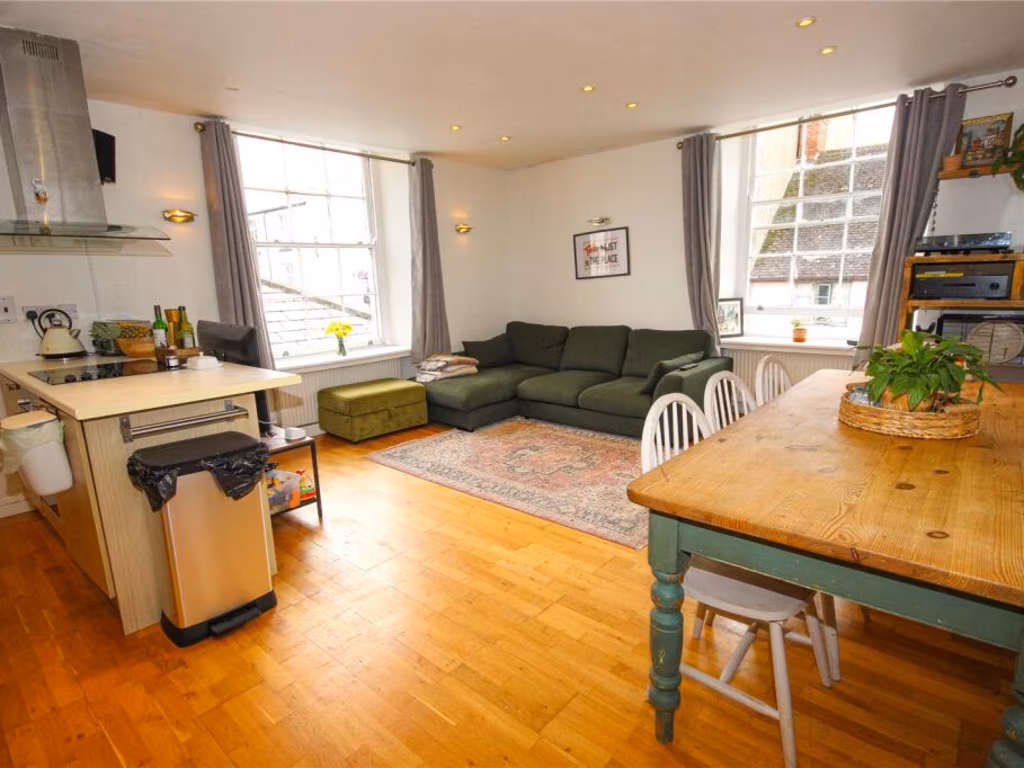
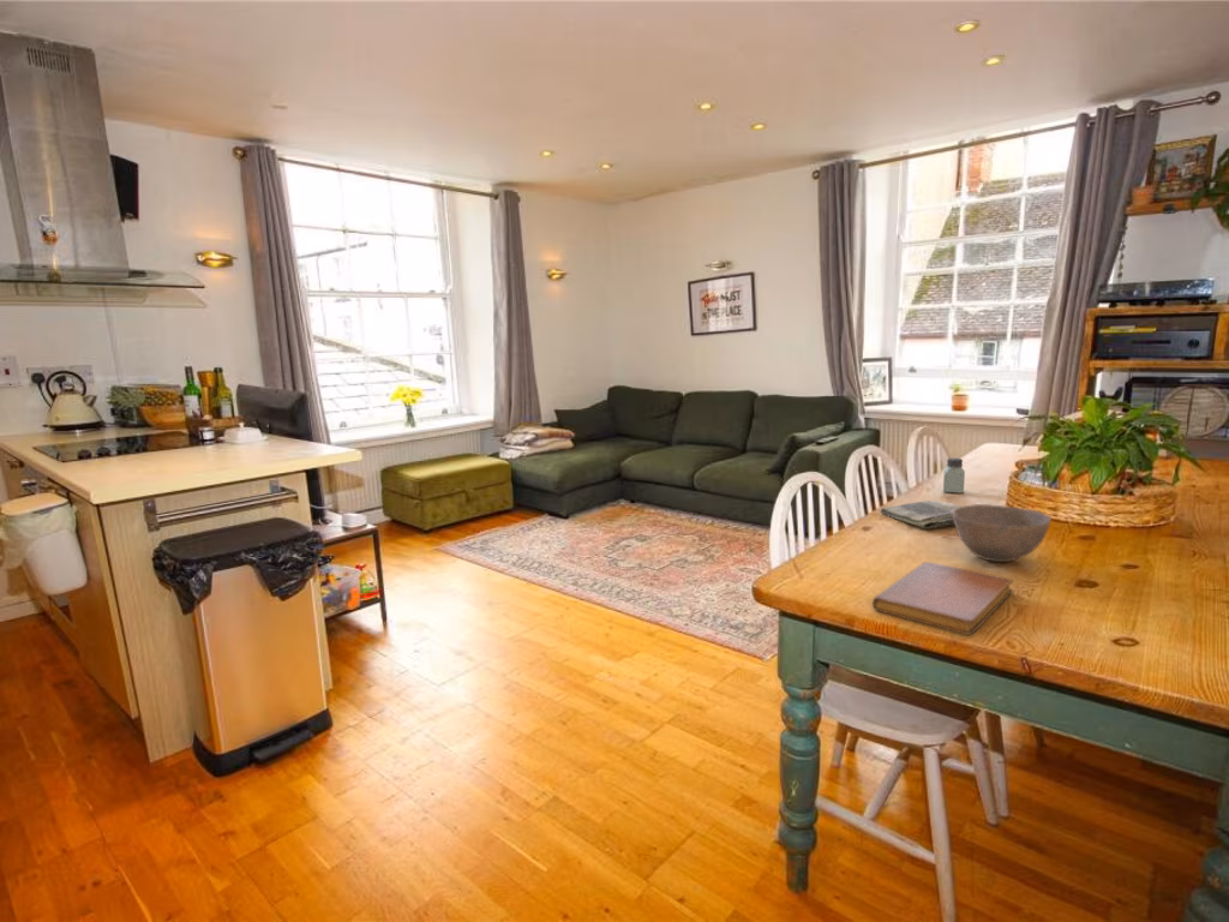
+ dish towel (929, 511)
+ notebook (943, 593)
+ bowl (999, 535)
+ saltshaker (954, 474)
